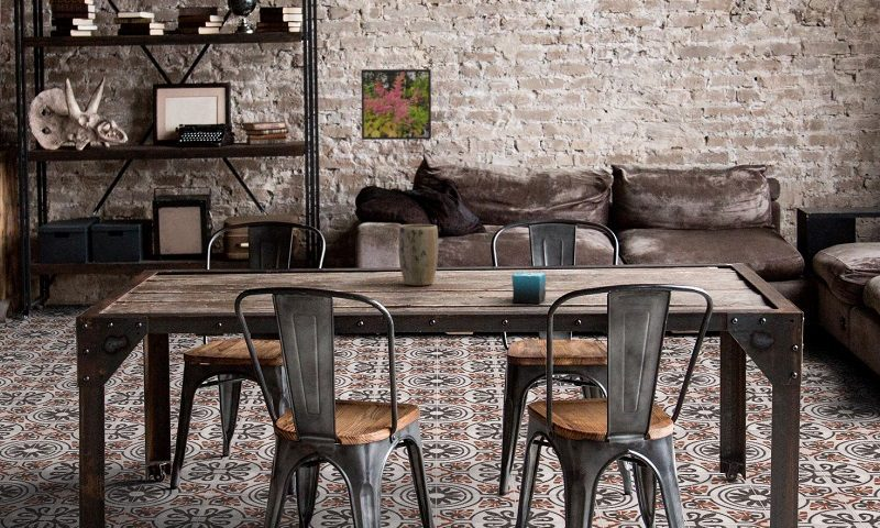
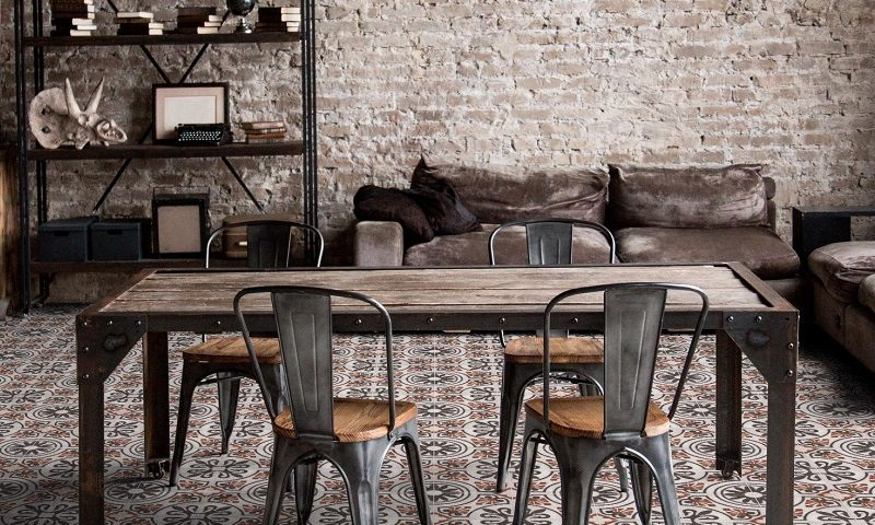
- plant pot (418, 254)
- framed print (396, 105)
- candle (528, 282)
